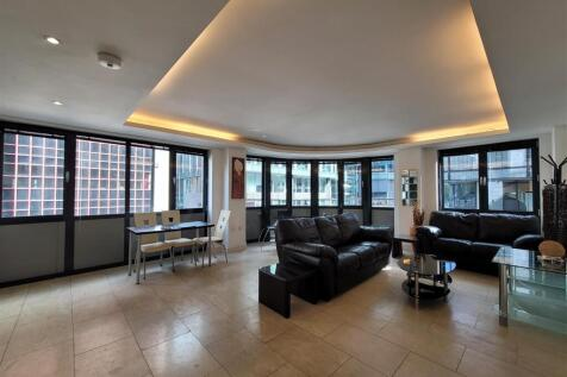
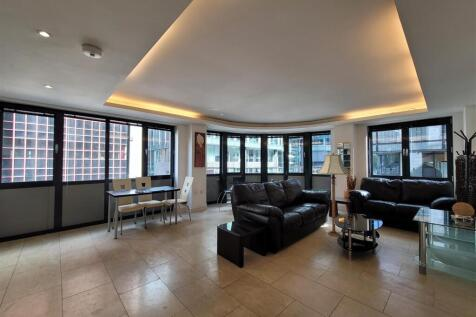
+ floor lamp (333, 193)
